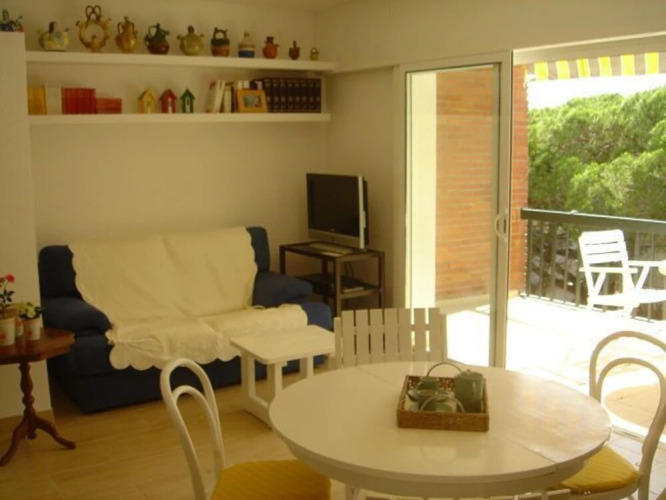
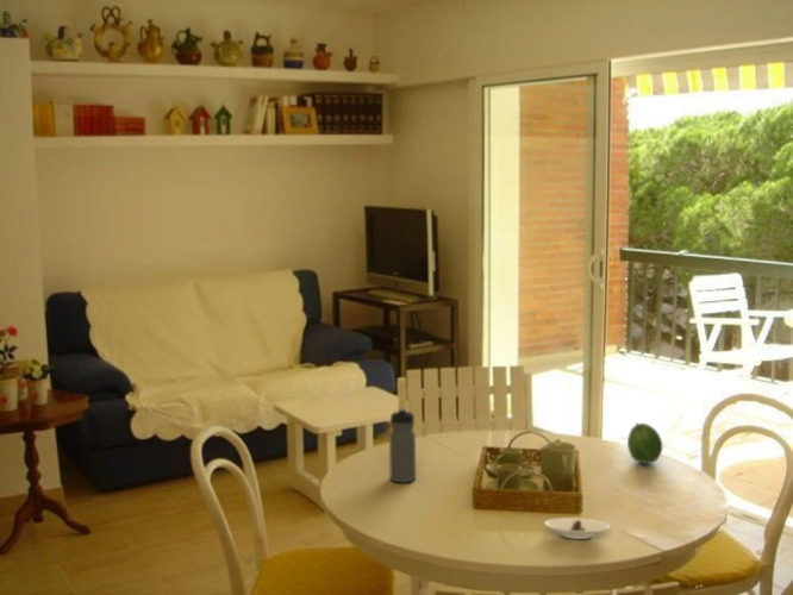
+ saucer (576, 528)
+ water bottle (402, 443)
+ fruit (644, 443)
